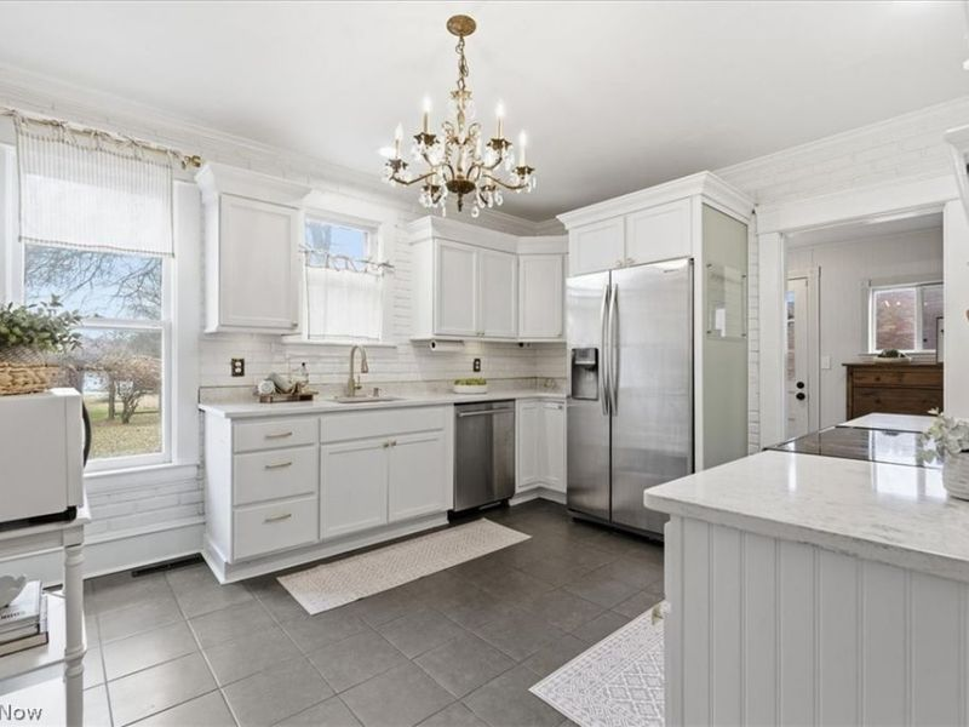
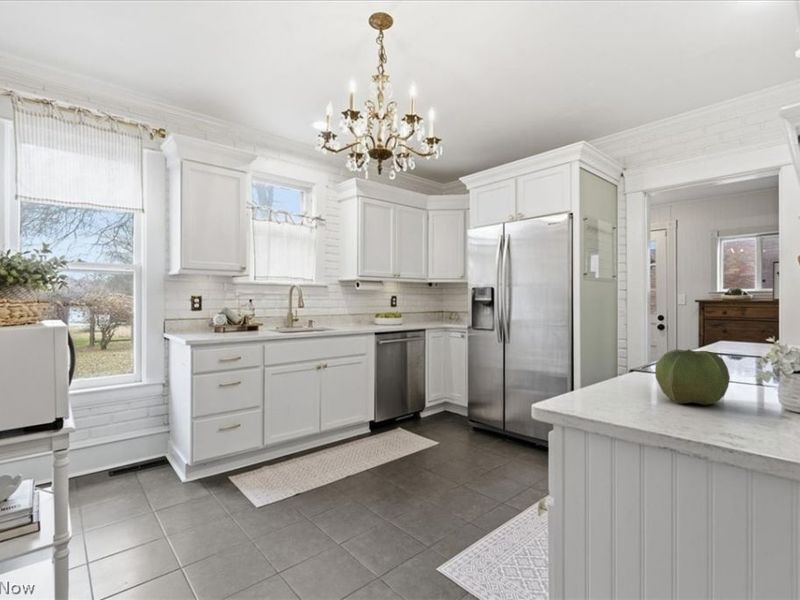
+ cabbage (690, 375)
